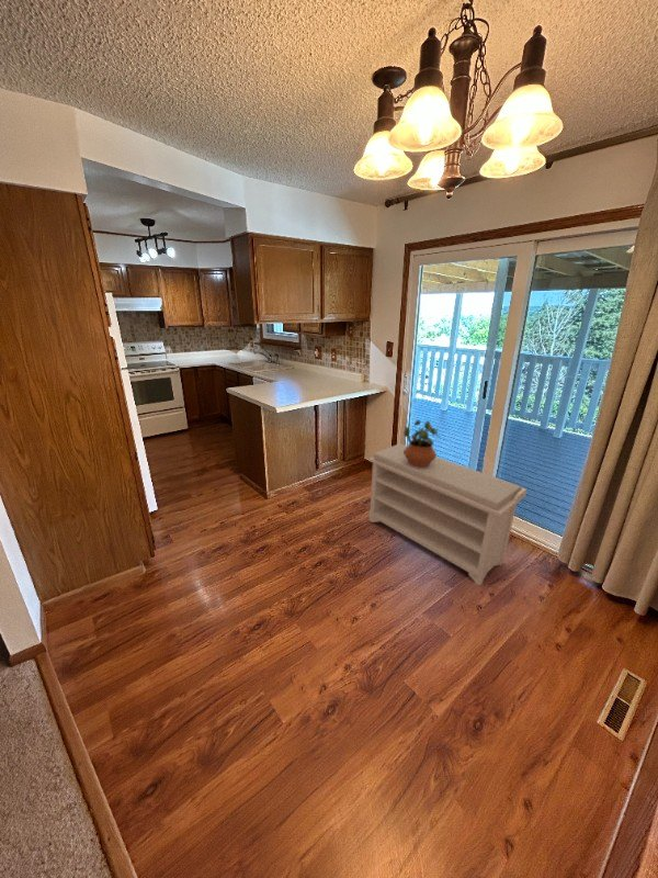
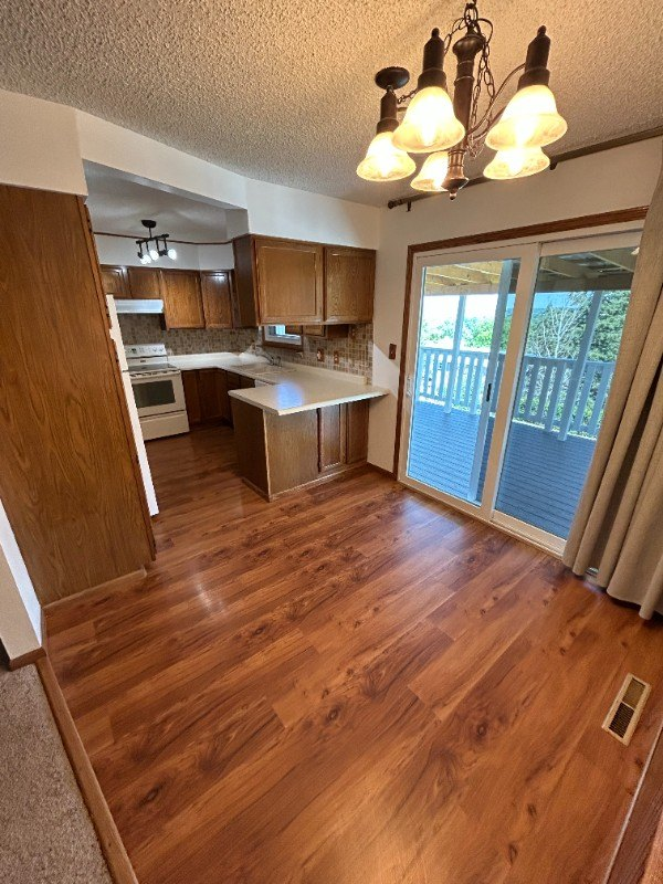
- potted plant (422, 441)
- bench (434, 505)
